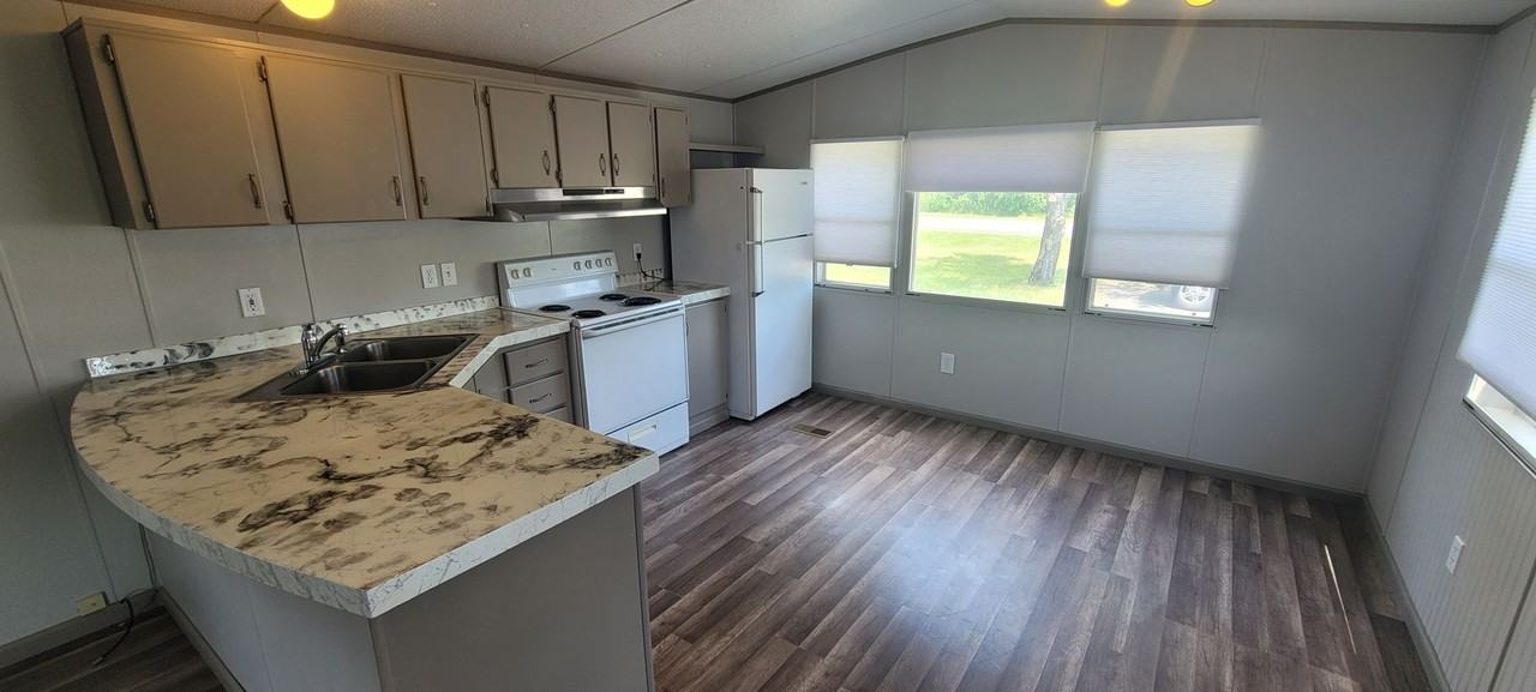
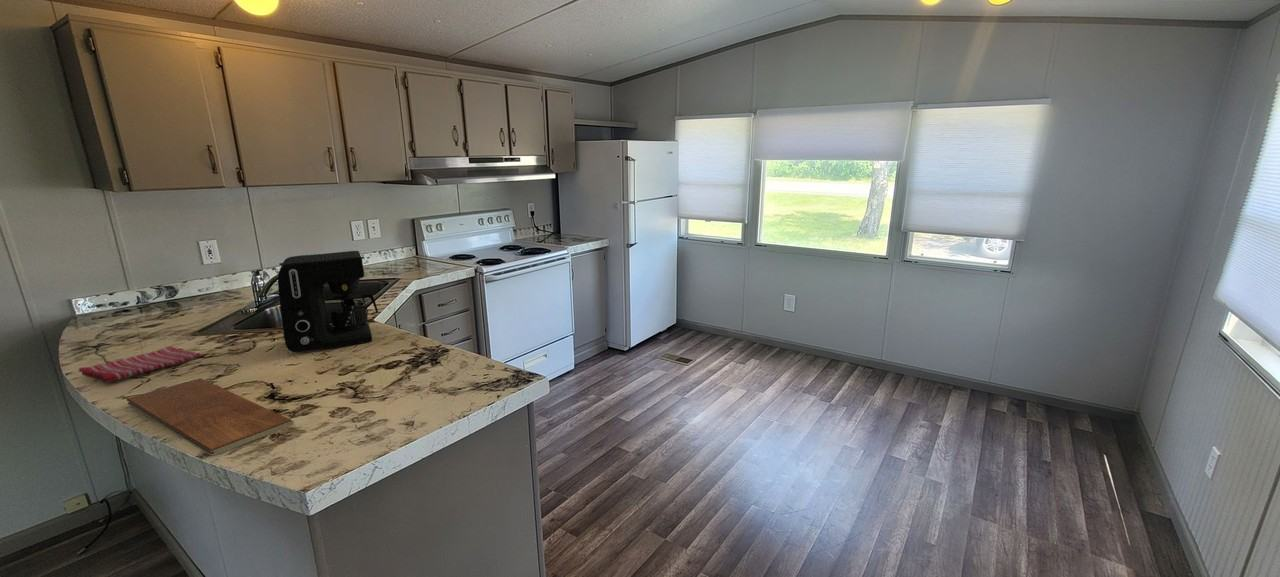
+ dish towel (141, 363)
+ chopping board (206, 411)
+ coffee maker (333, 298)
